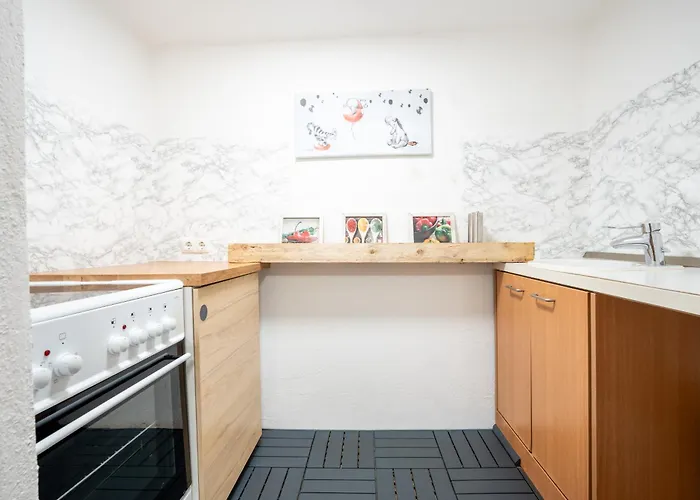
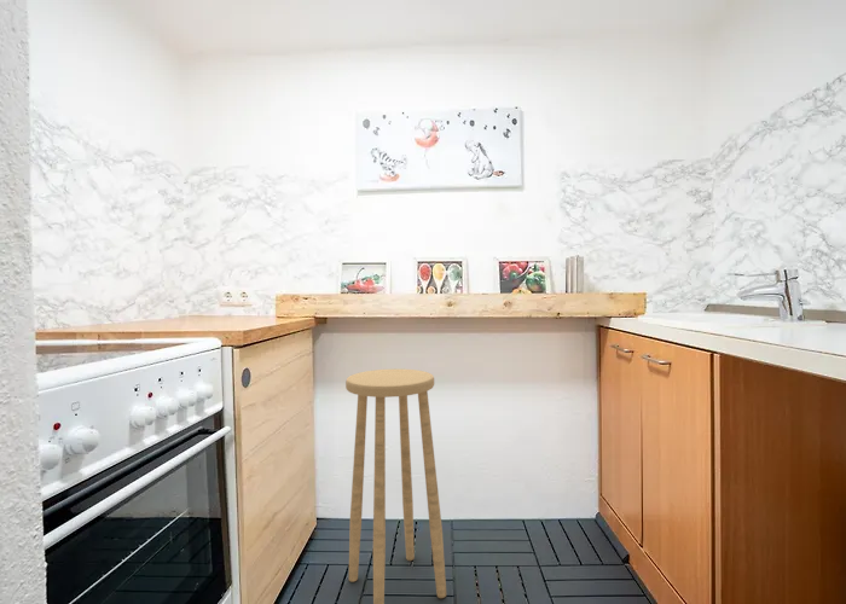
+ stool (384, 482)
